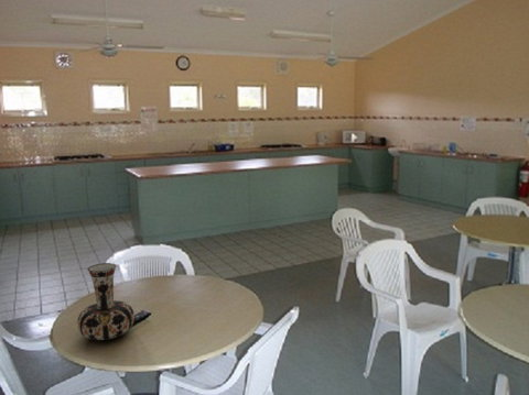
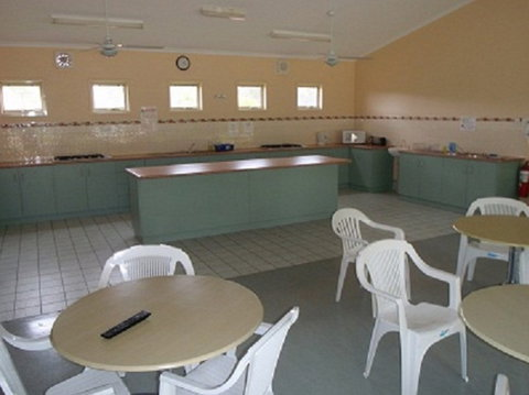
- vase (105, 300)
